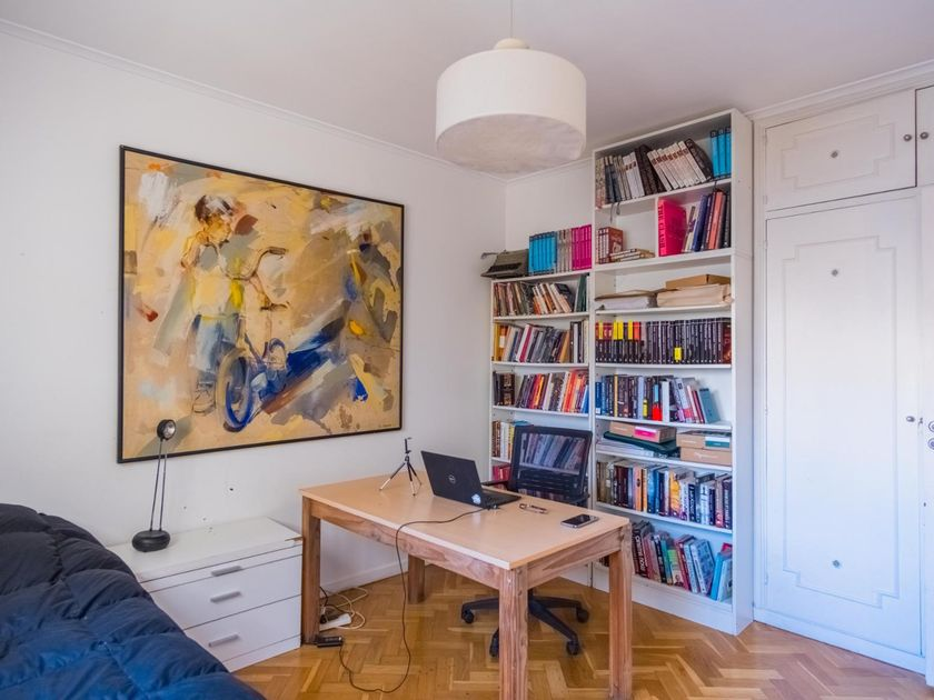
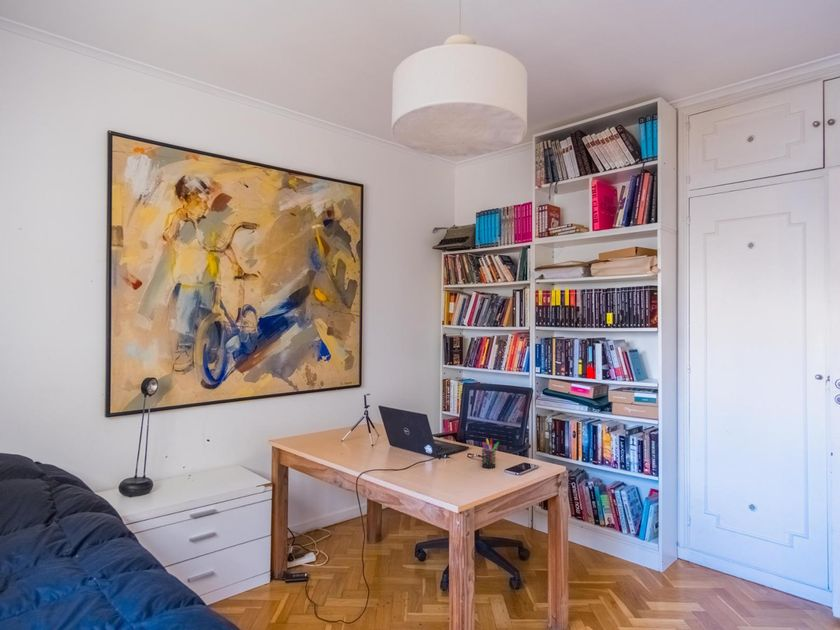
+ pen holder (490, 452)
